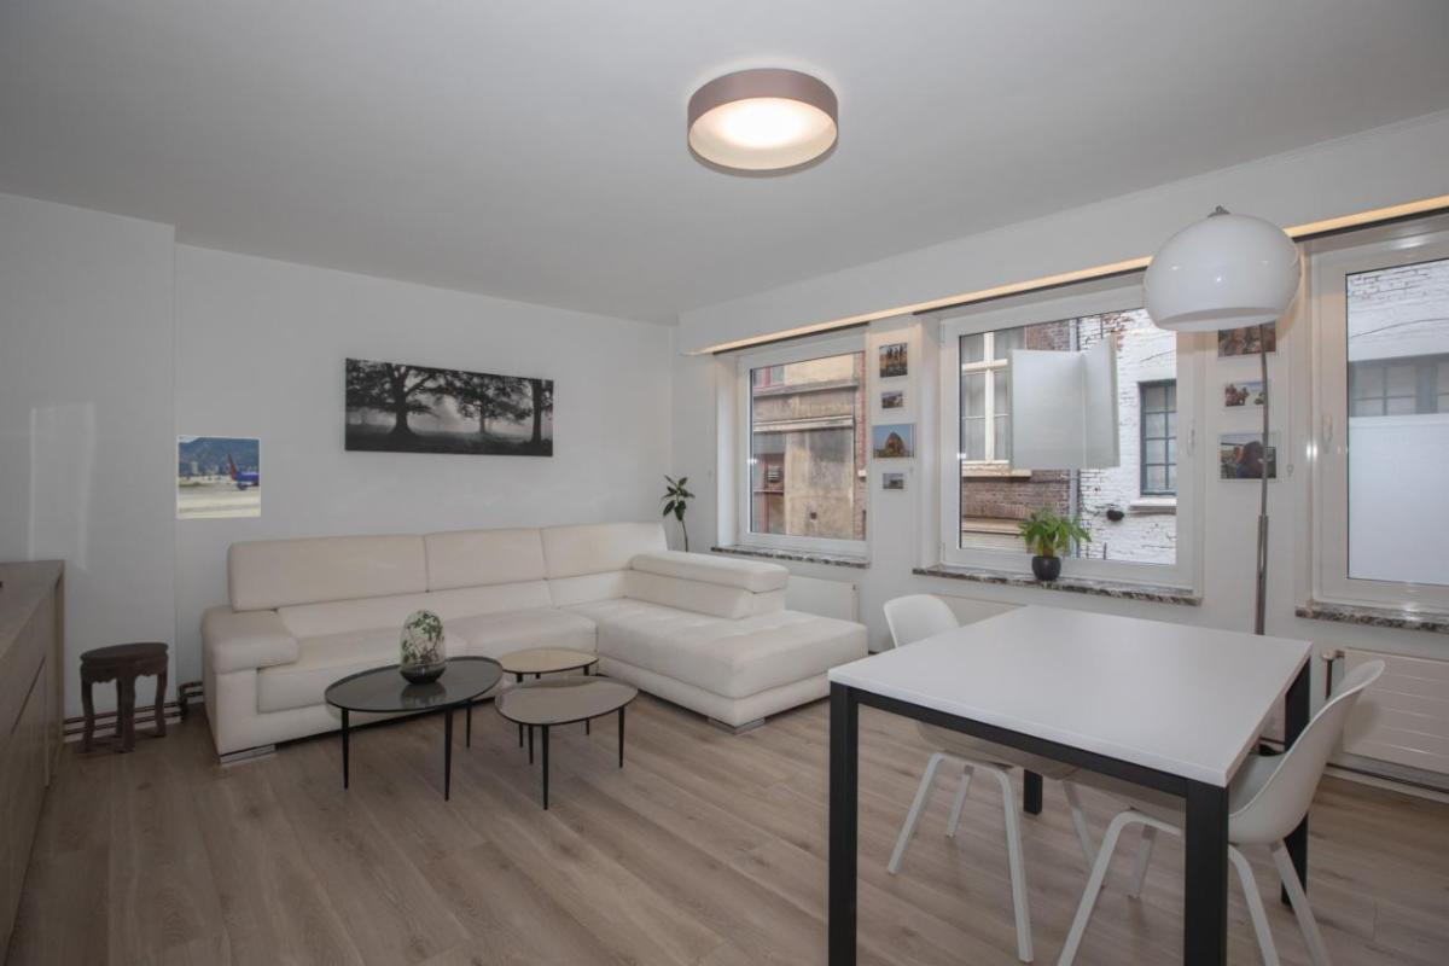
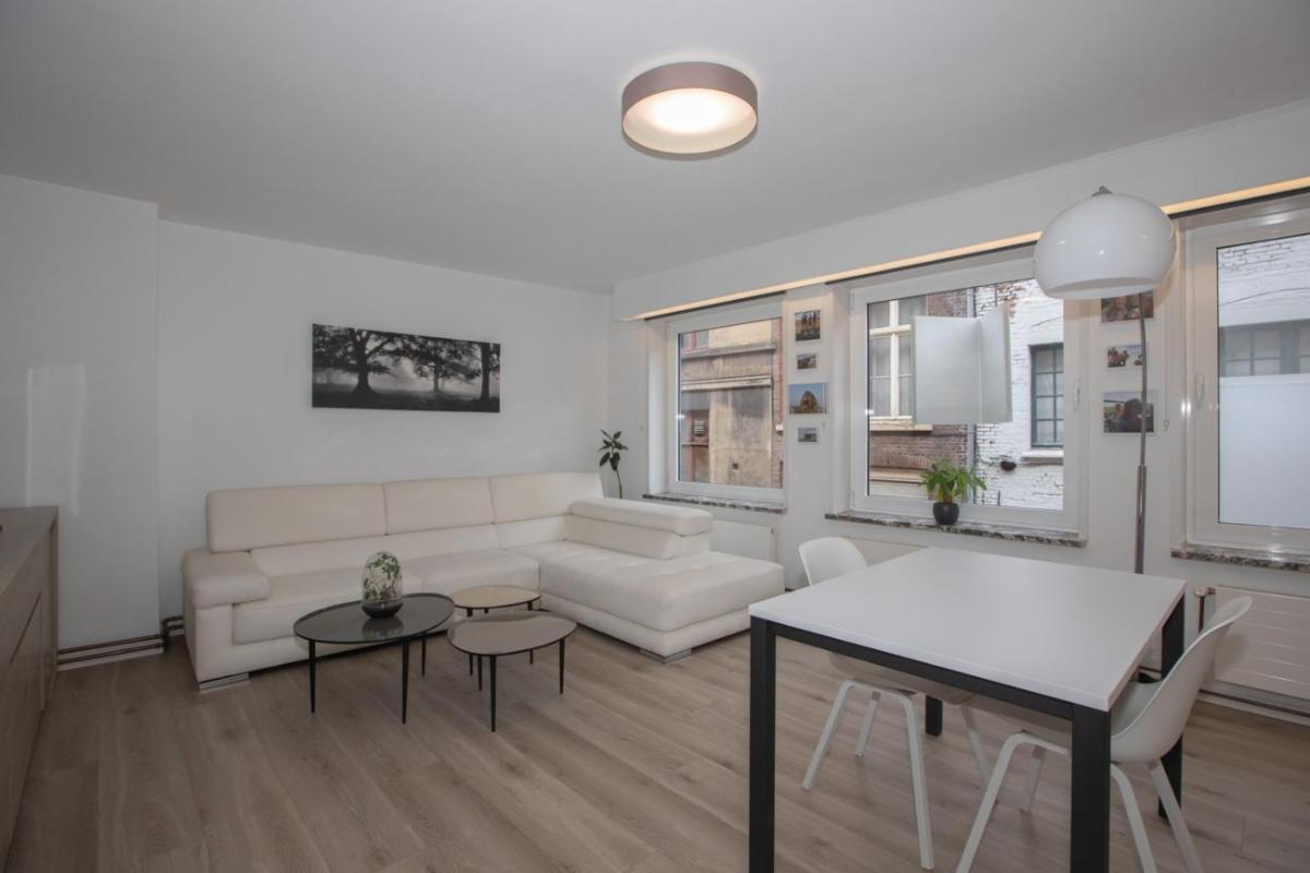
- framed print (220, 477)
- side table (124, 696)
